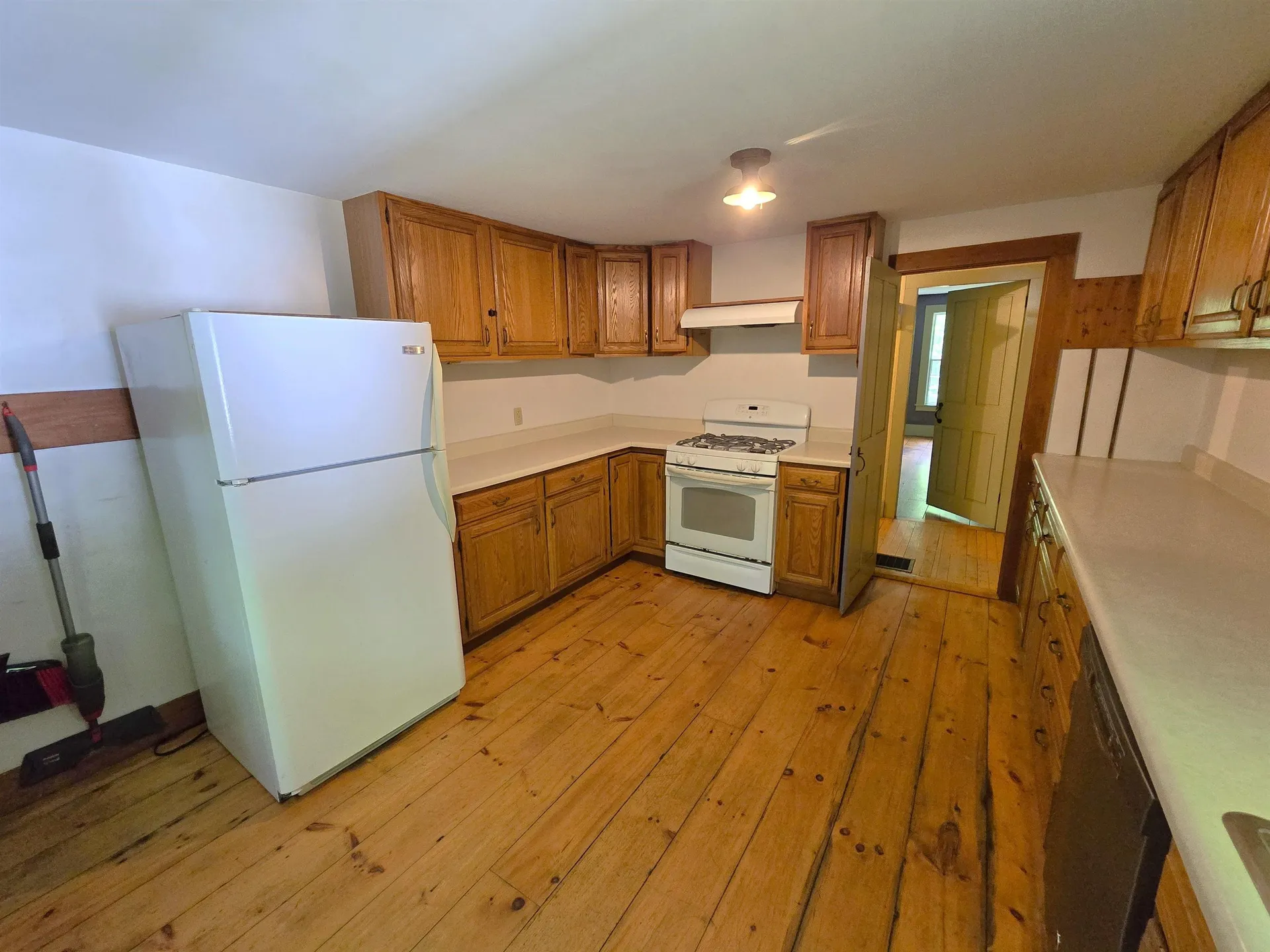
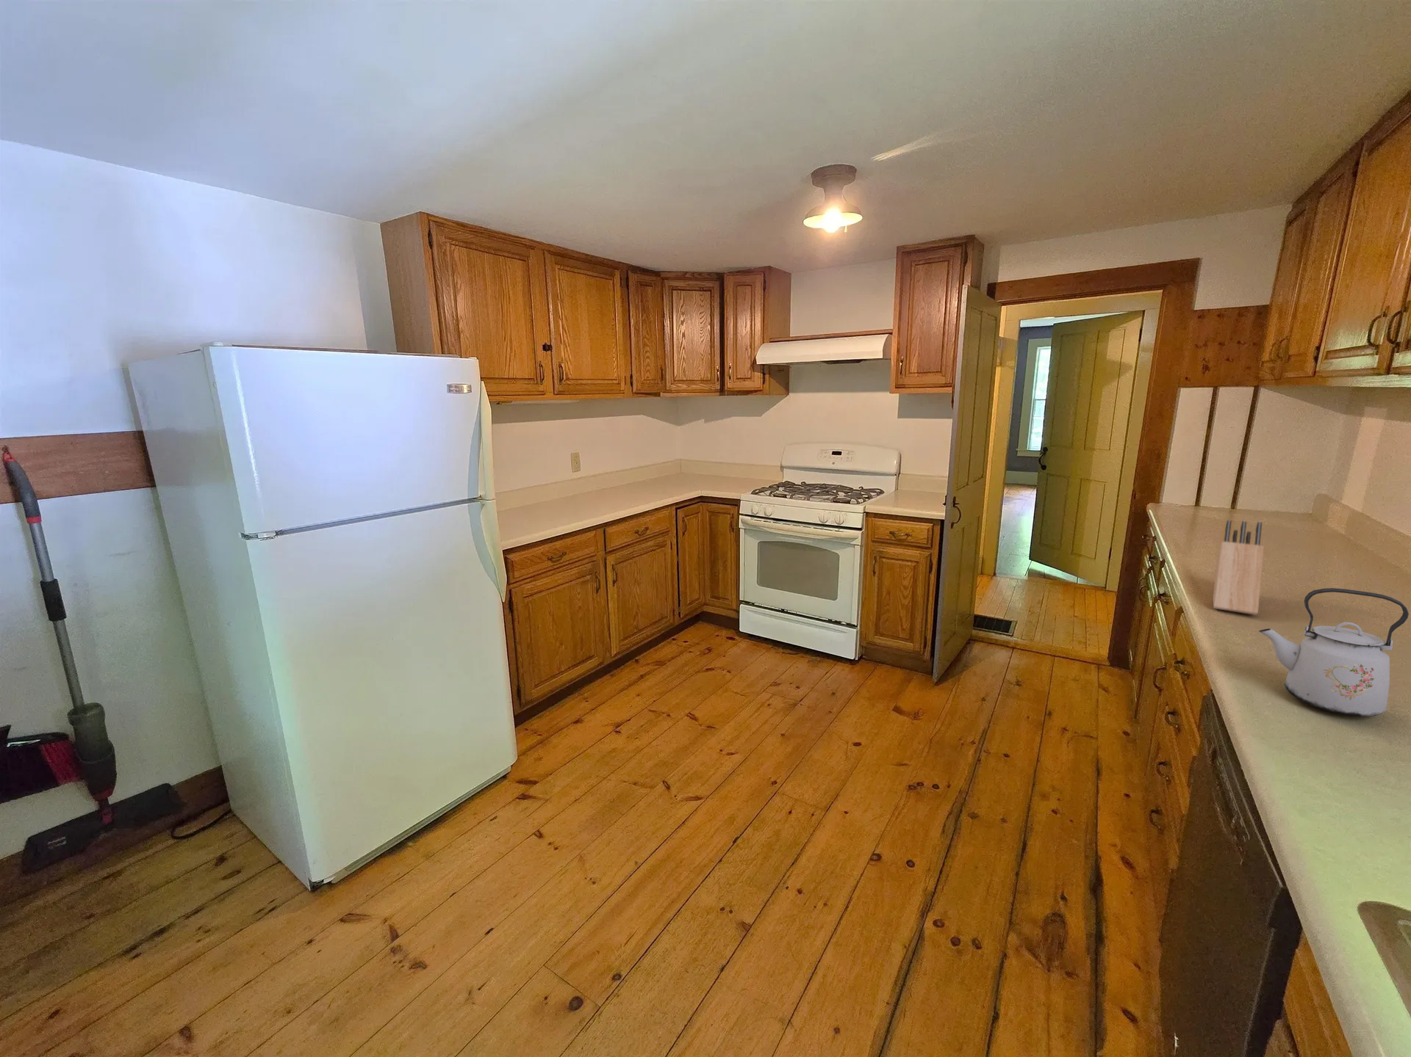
+ knife block (1240, 564)
+ kettle (1324, 645)
